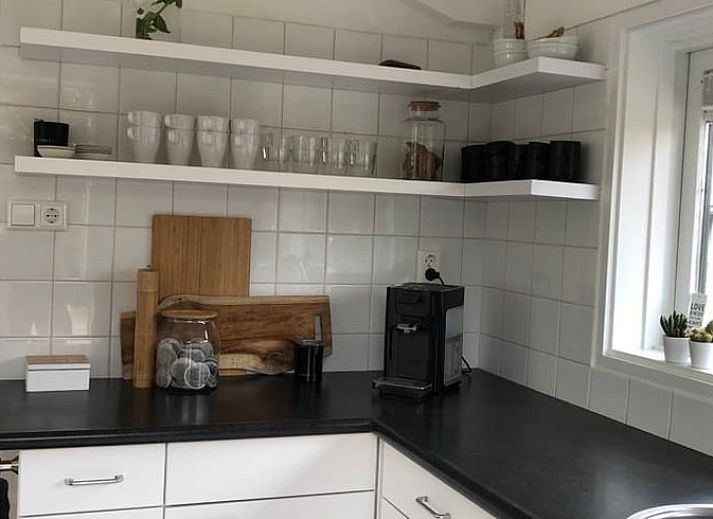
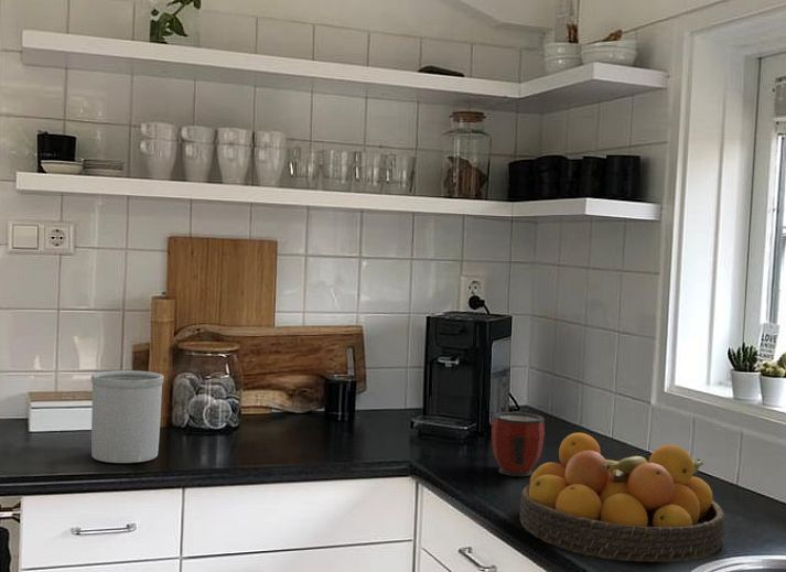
+ utensil holder (126, 415)
+ fruit bowl (621, 486)
+ mug (514, 445)
